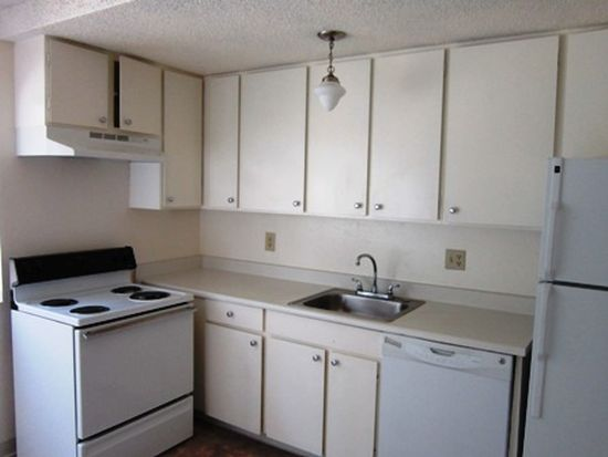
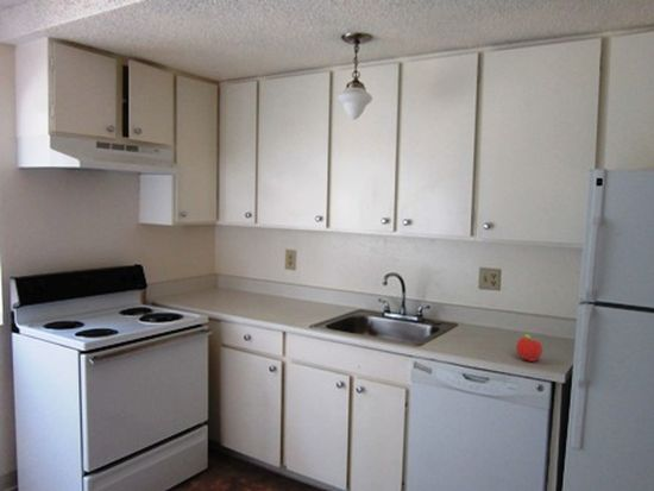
+ fruit (529, 347)
